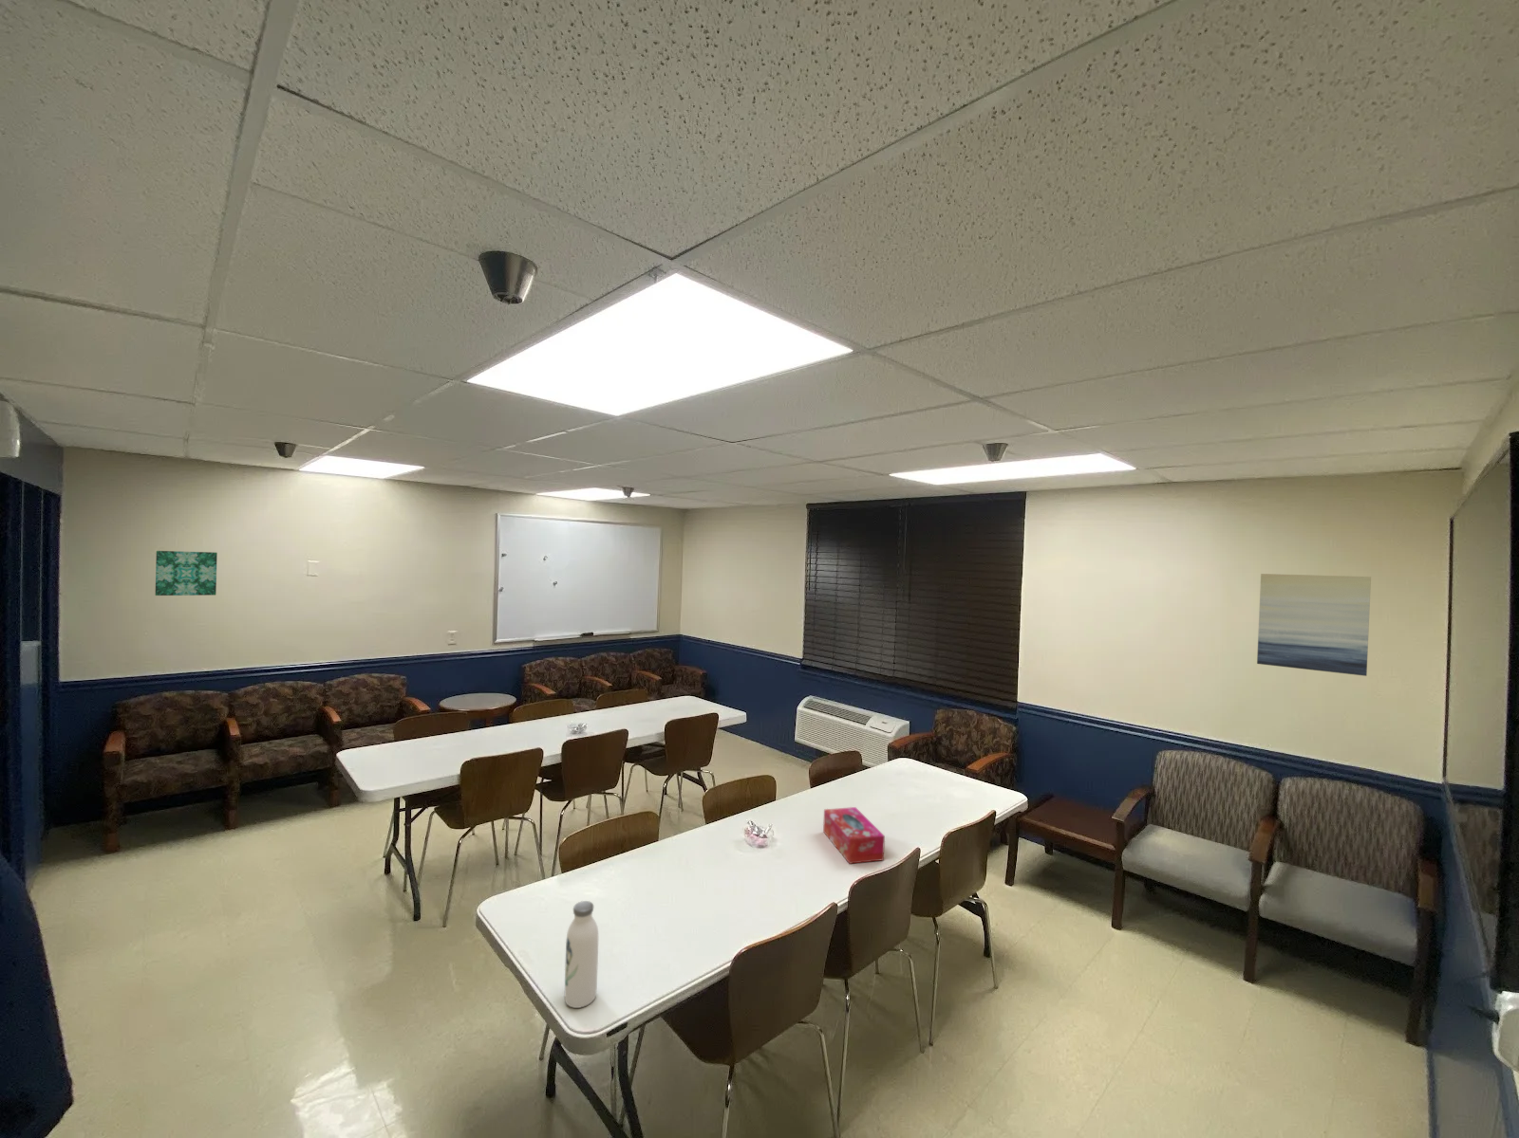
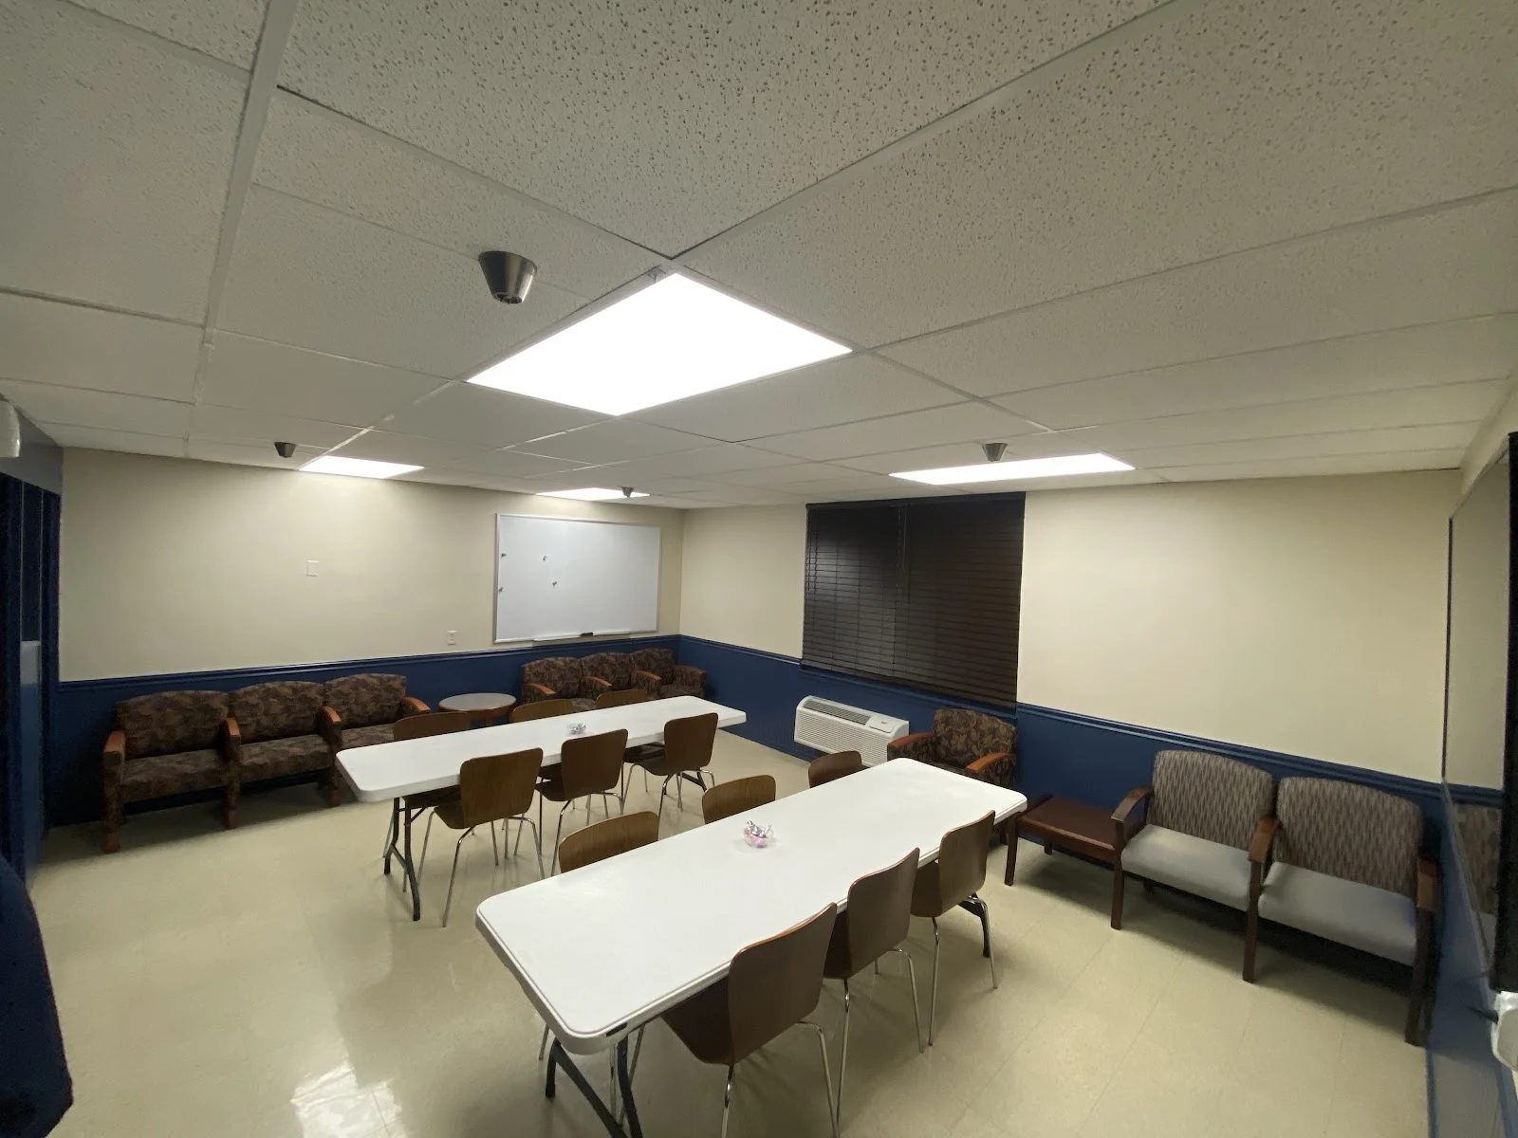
- wall art (1311, 622)
- tissue box (852, 833)
- water bottle (582, 952)
- wall art (187, 573)
